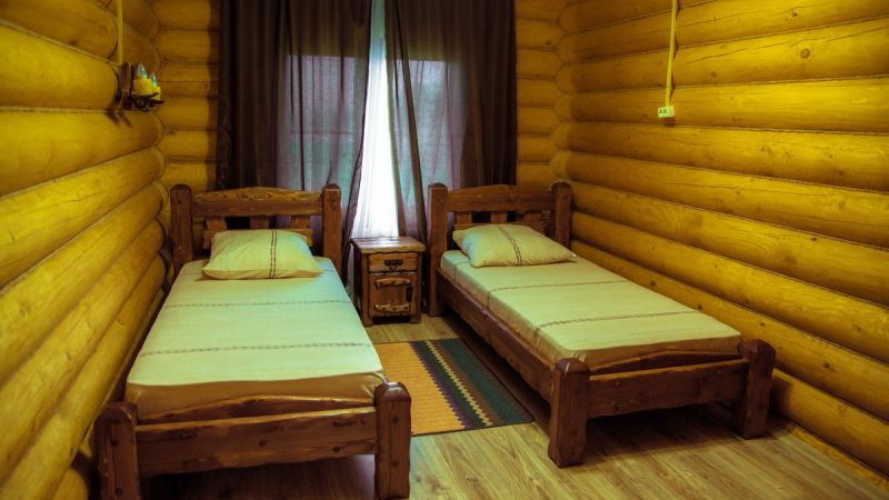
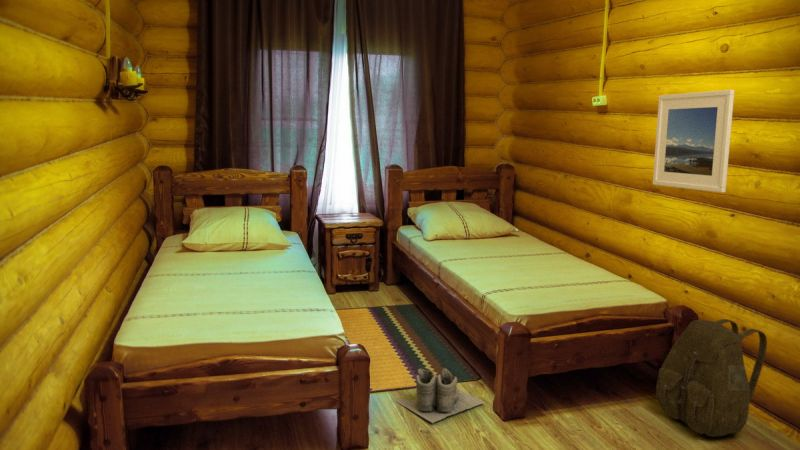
+ boots (439, 385)
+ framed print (690, 141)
+ backpack (713, 373)
